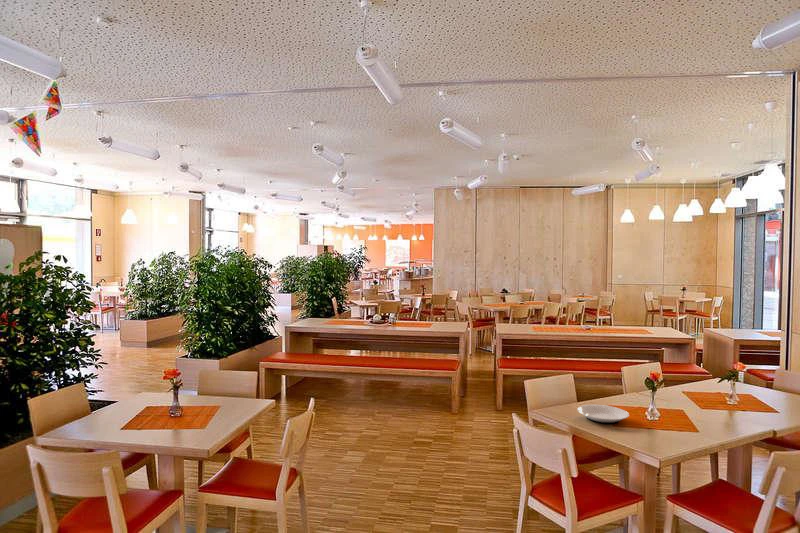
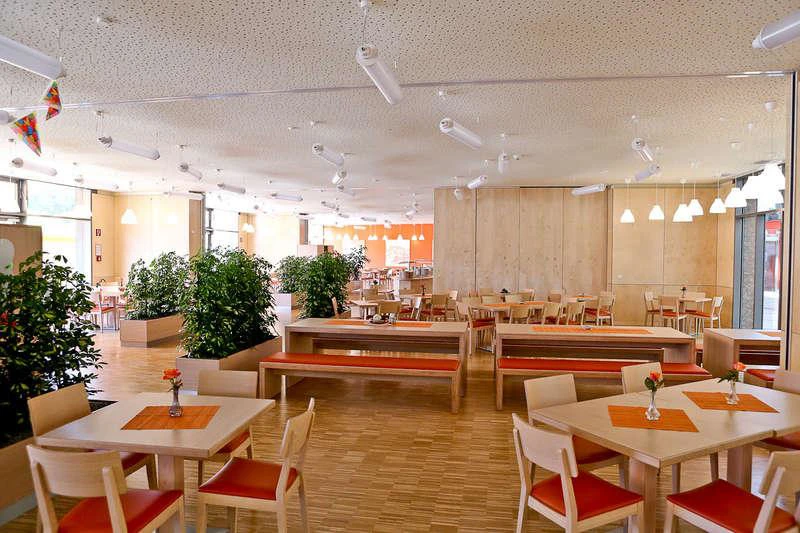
- plate (602, 415)
